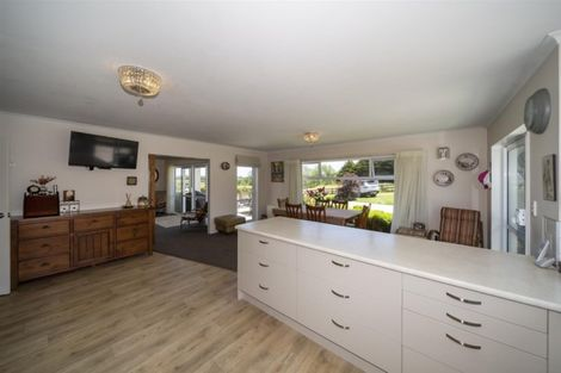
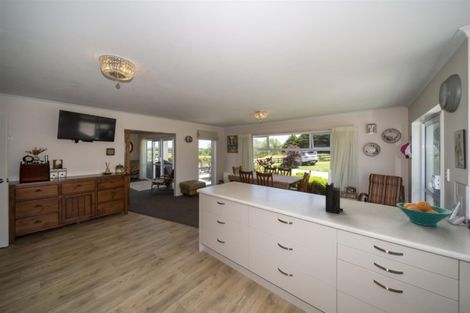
+ fruit bowl (422, 211)
+ knife block (334, 190)
